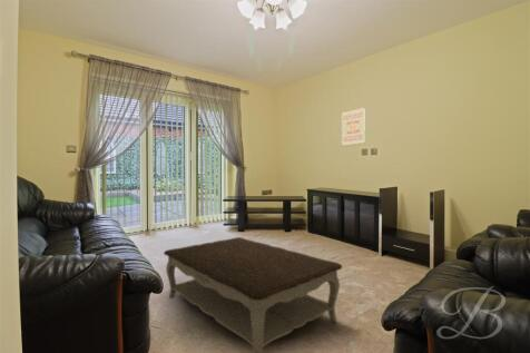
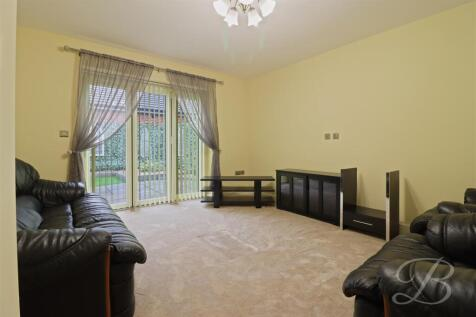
- wall art (352, 127)
- coffee table (245, 282)
